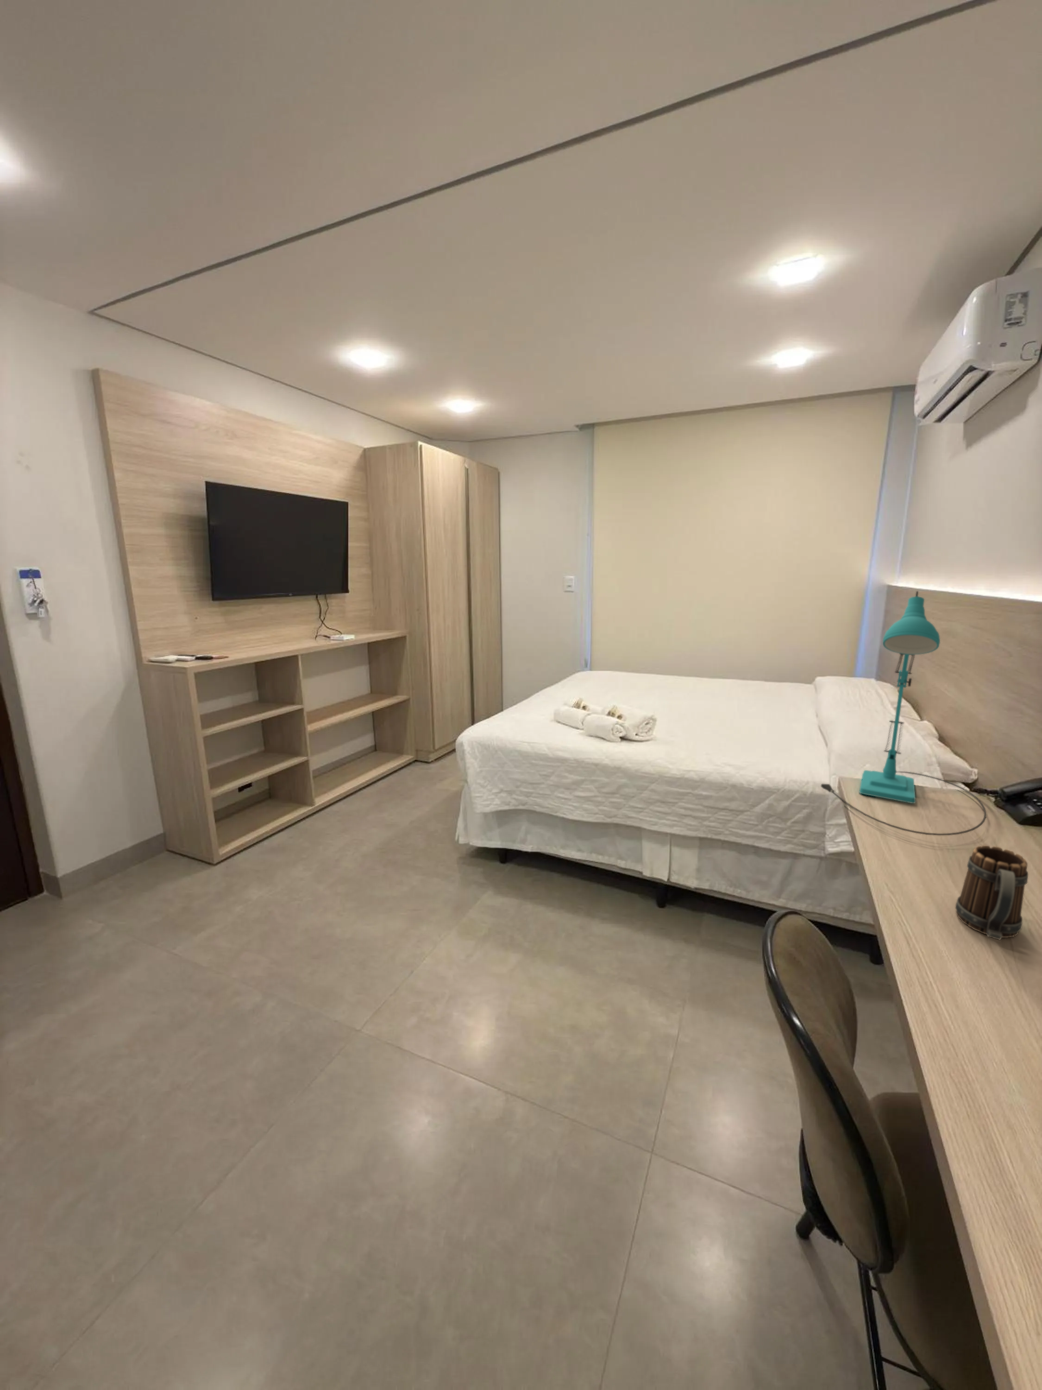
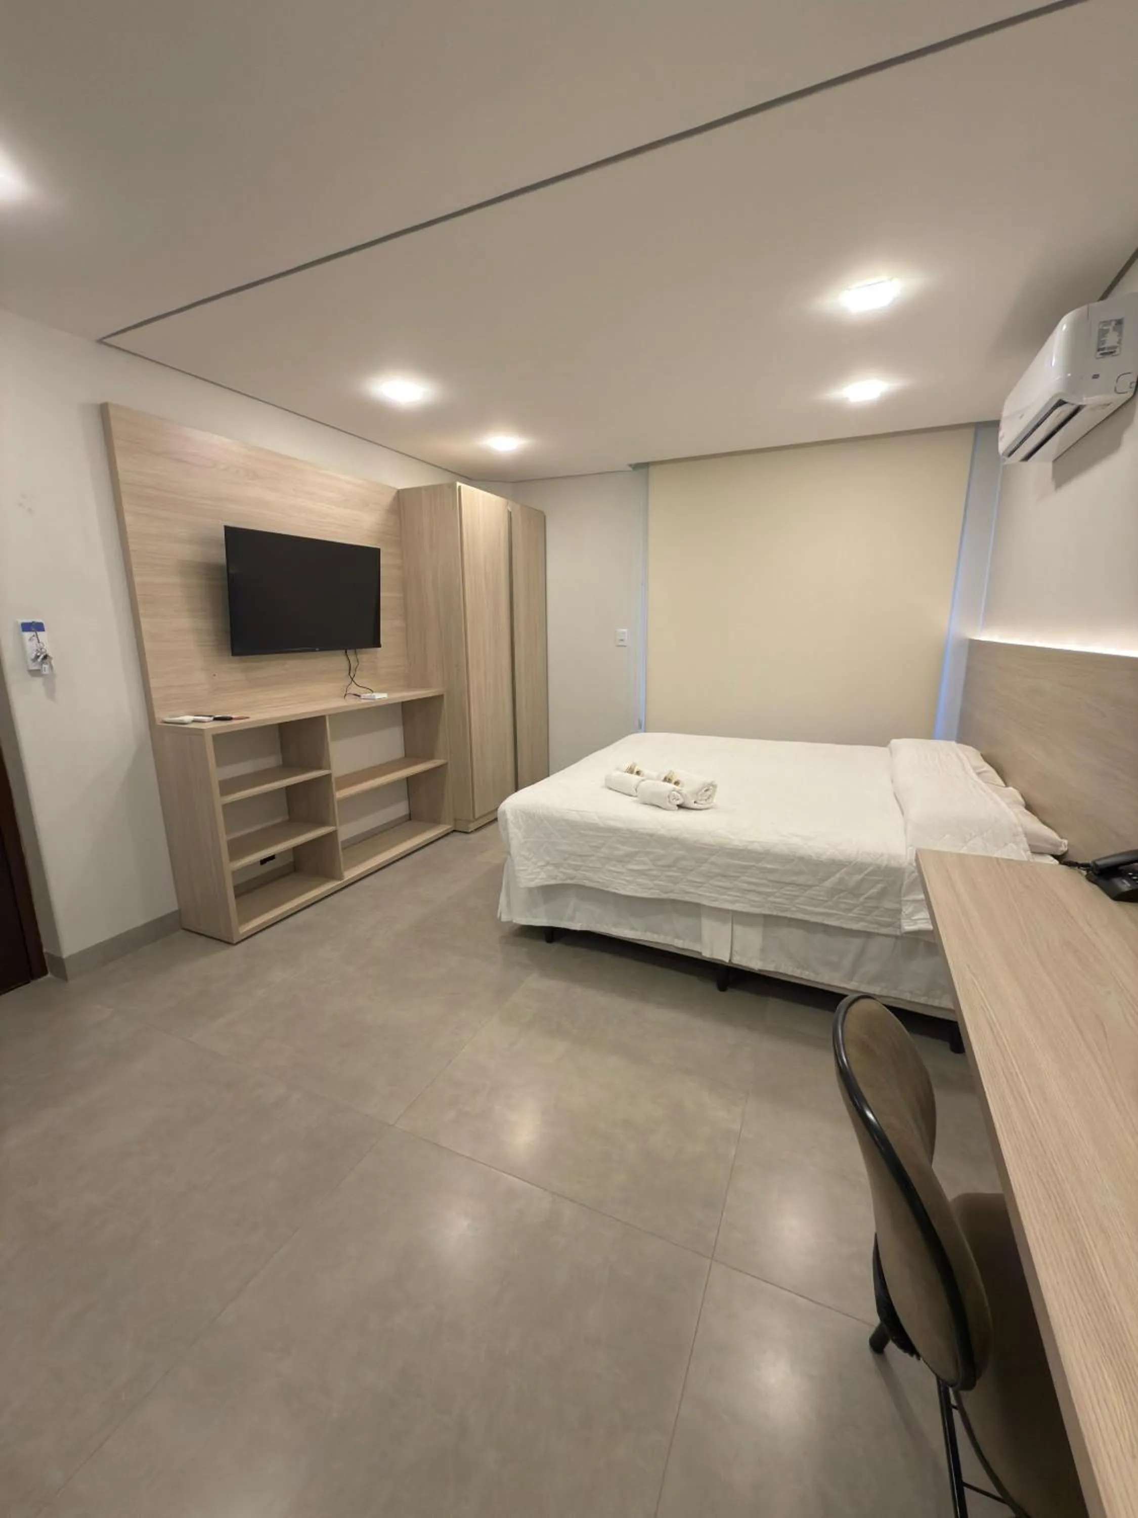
- mug (995, 894)
- desk lamp (902, 699)
